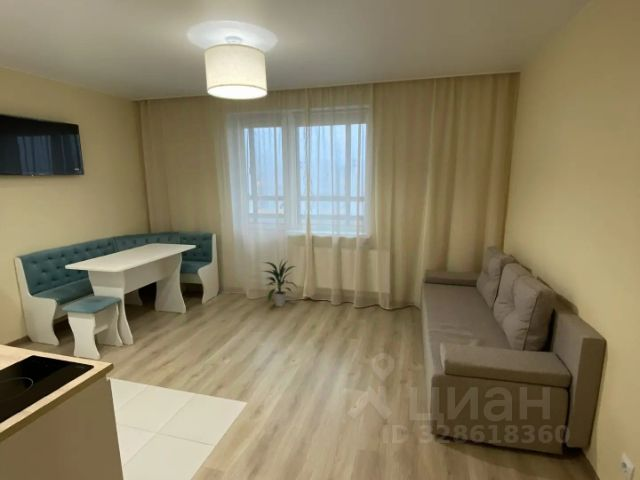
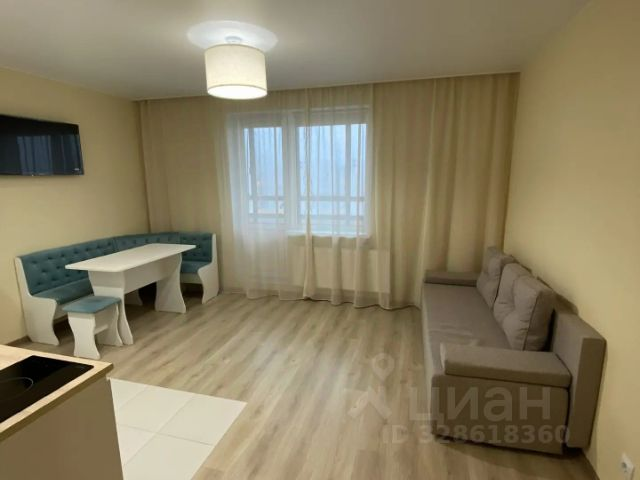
- indoor plant (278, 282)
